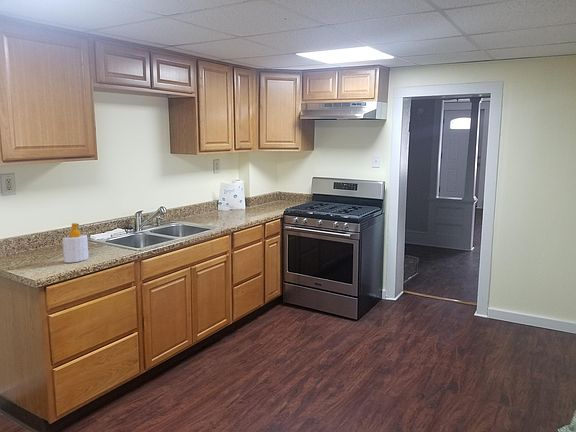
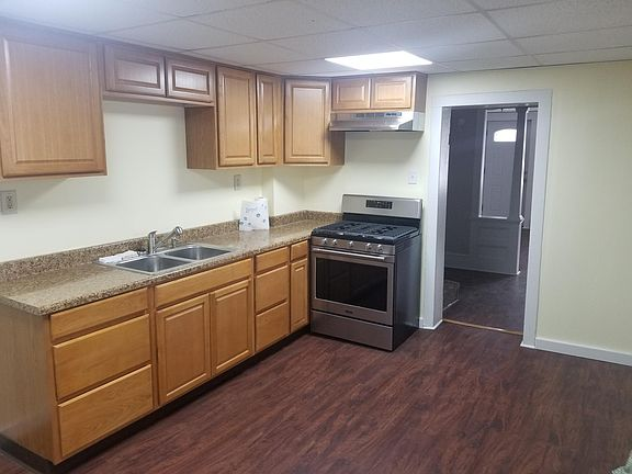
- soap bottle (75, 242)
